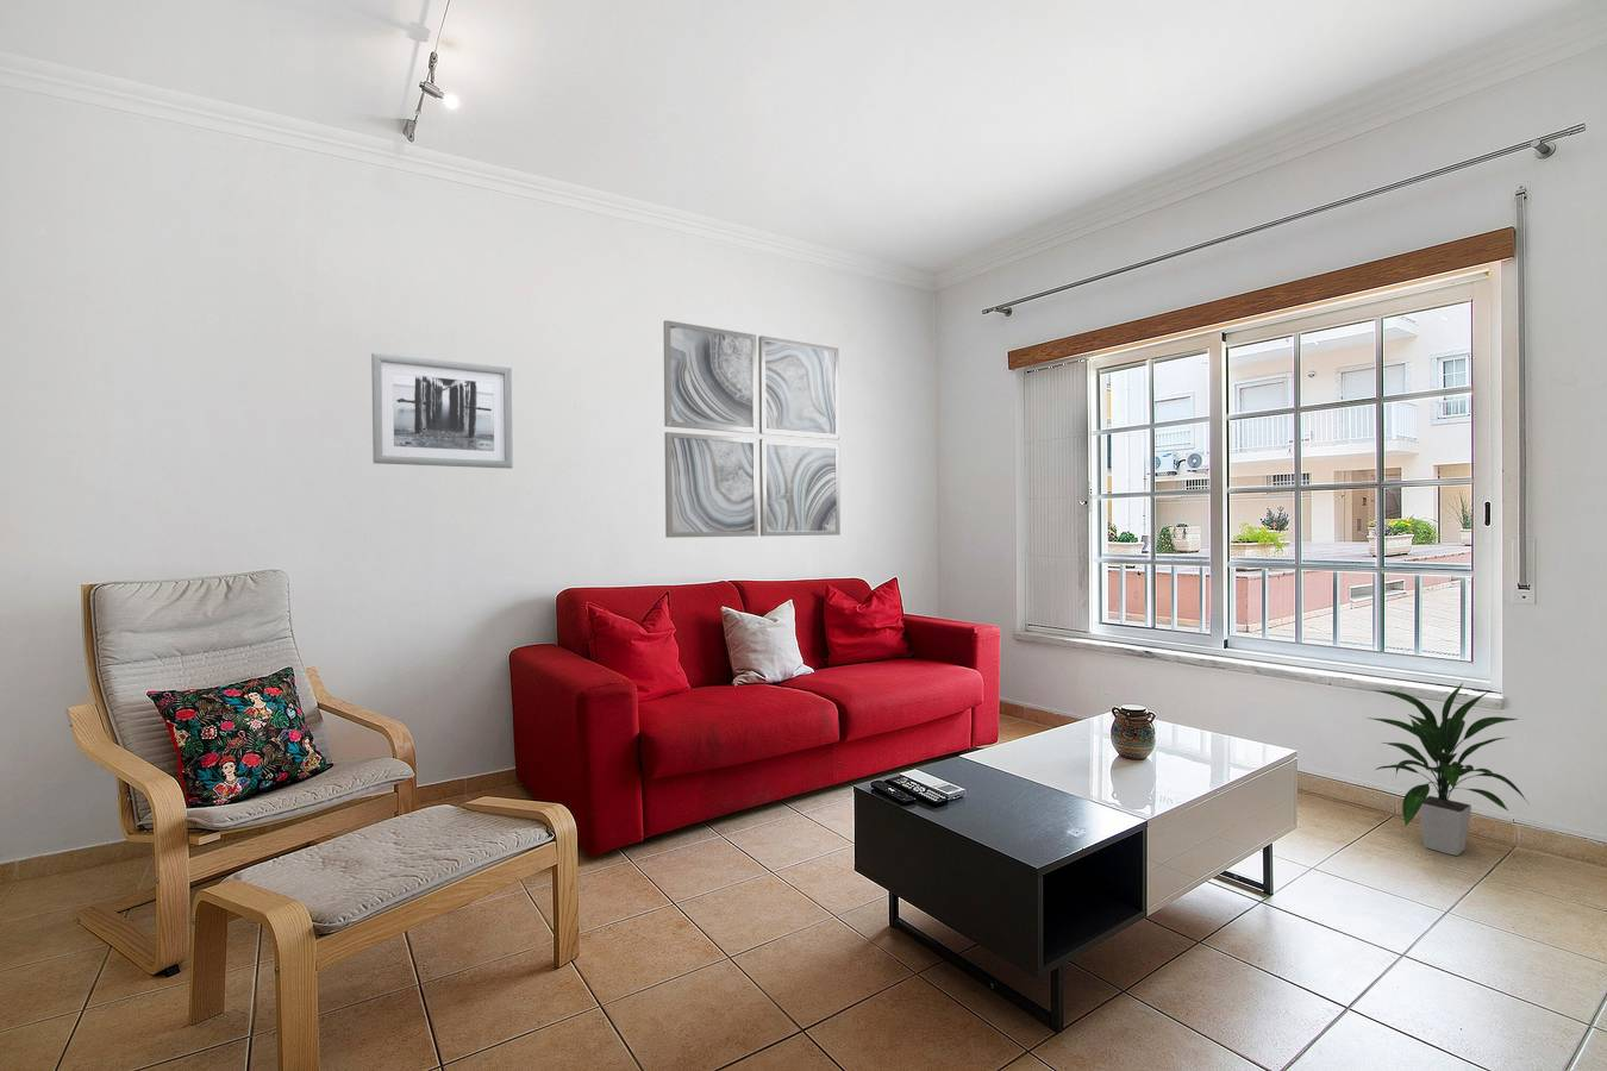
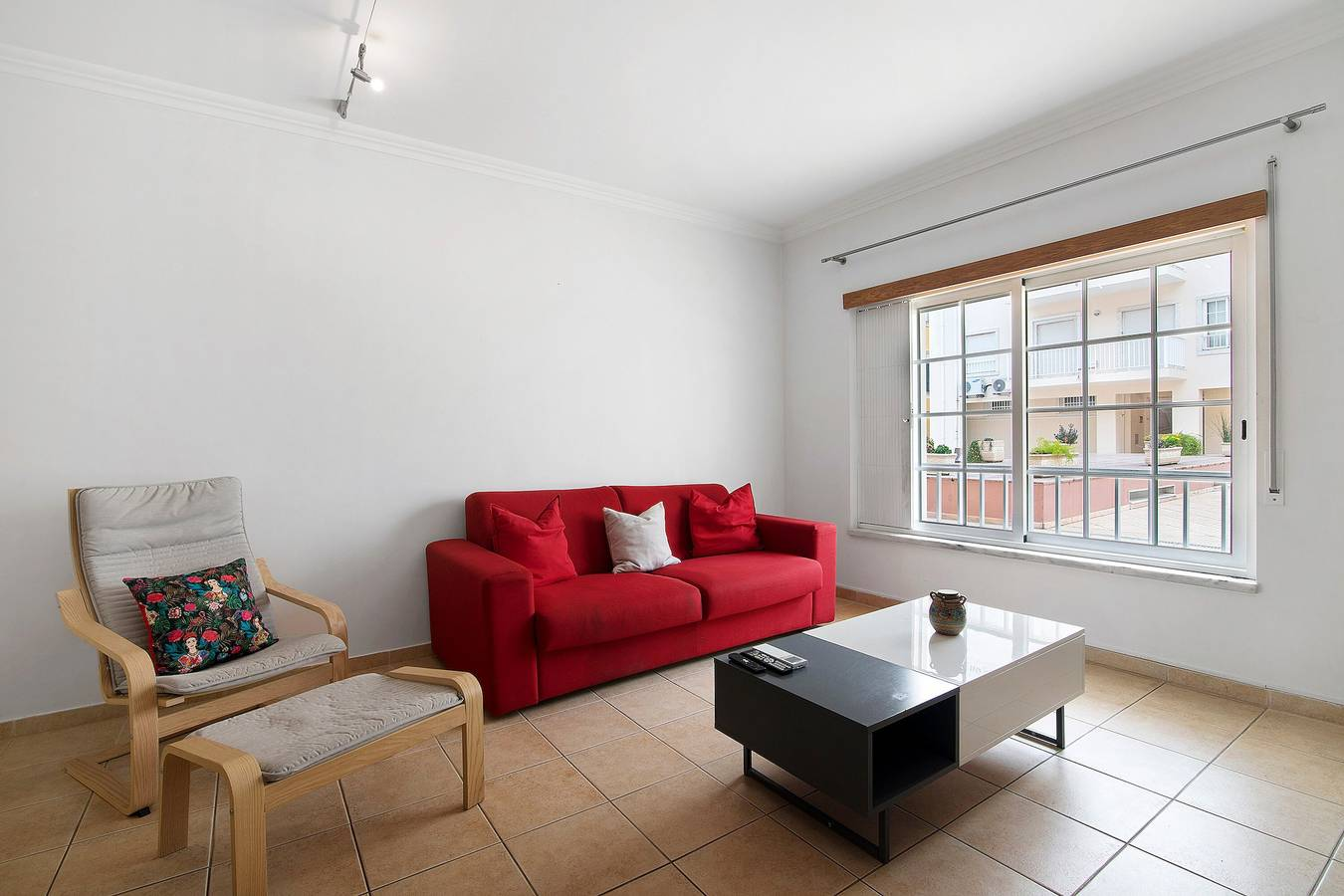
- indoor plant (1437, 764)
- wall art (759, 433)
- wall art (445, 412)
